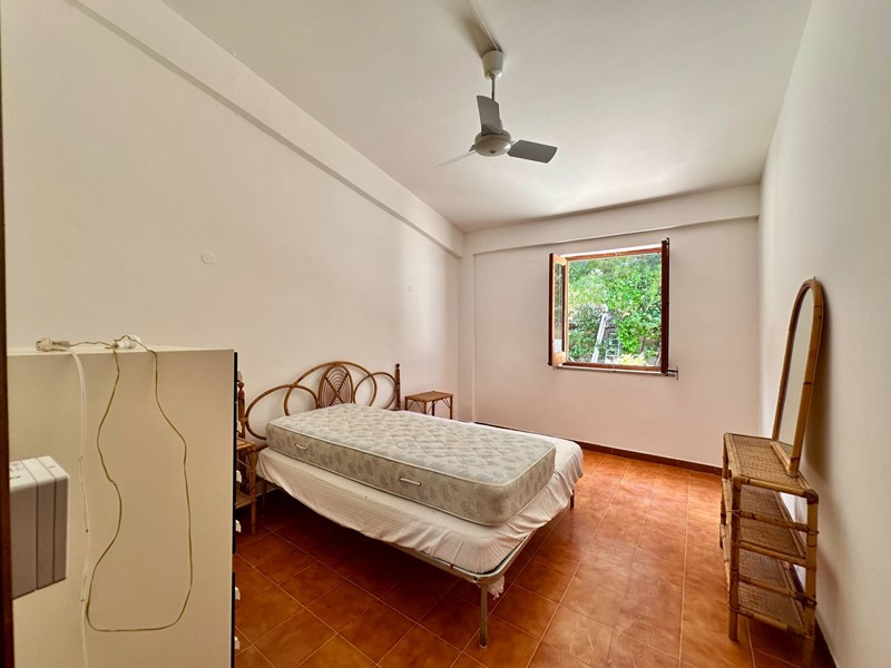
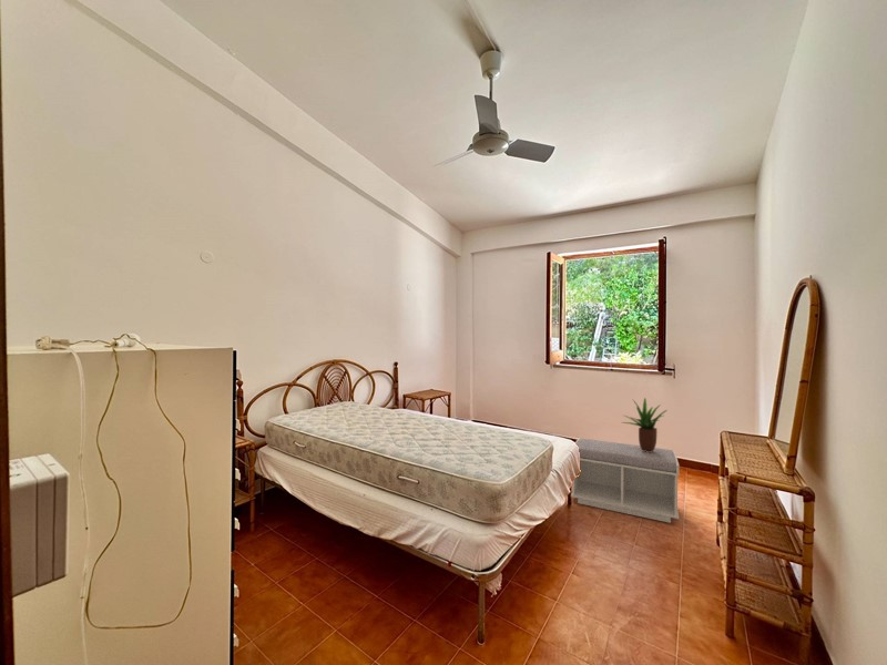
+ bench (622, 475)
+ potted plant (643, 424)
